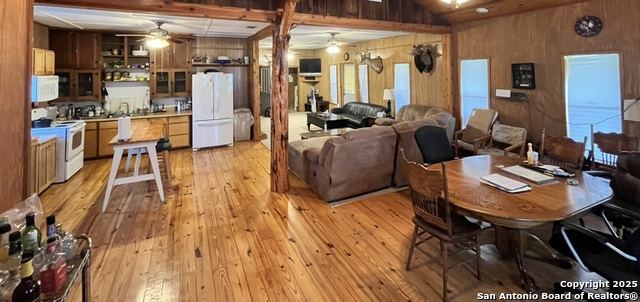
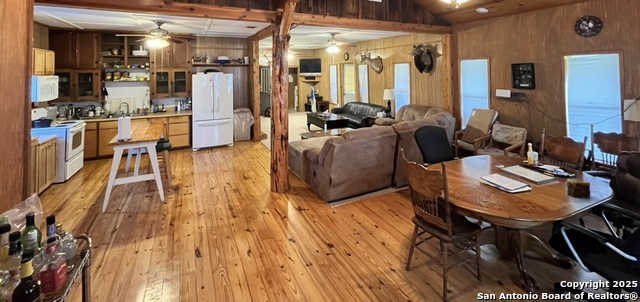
+ candle (578, 189)
